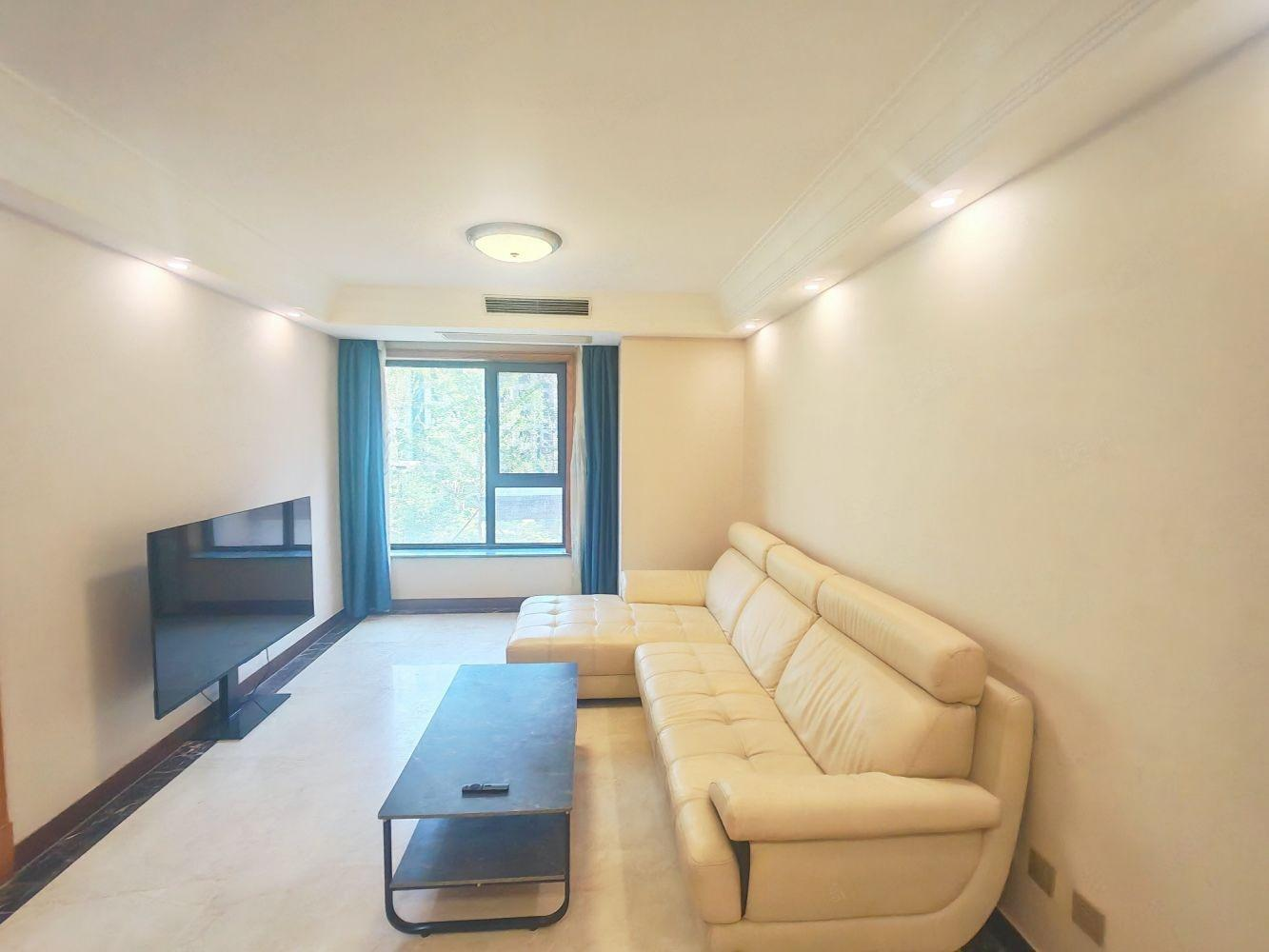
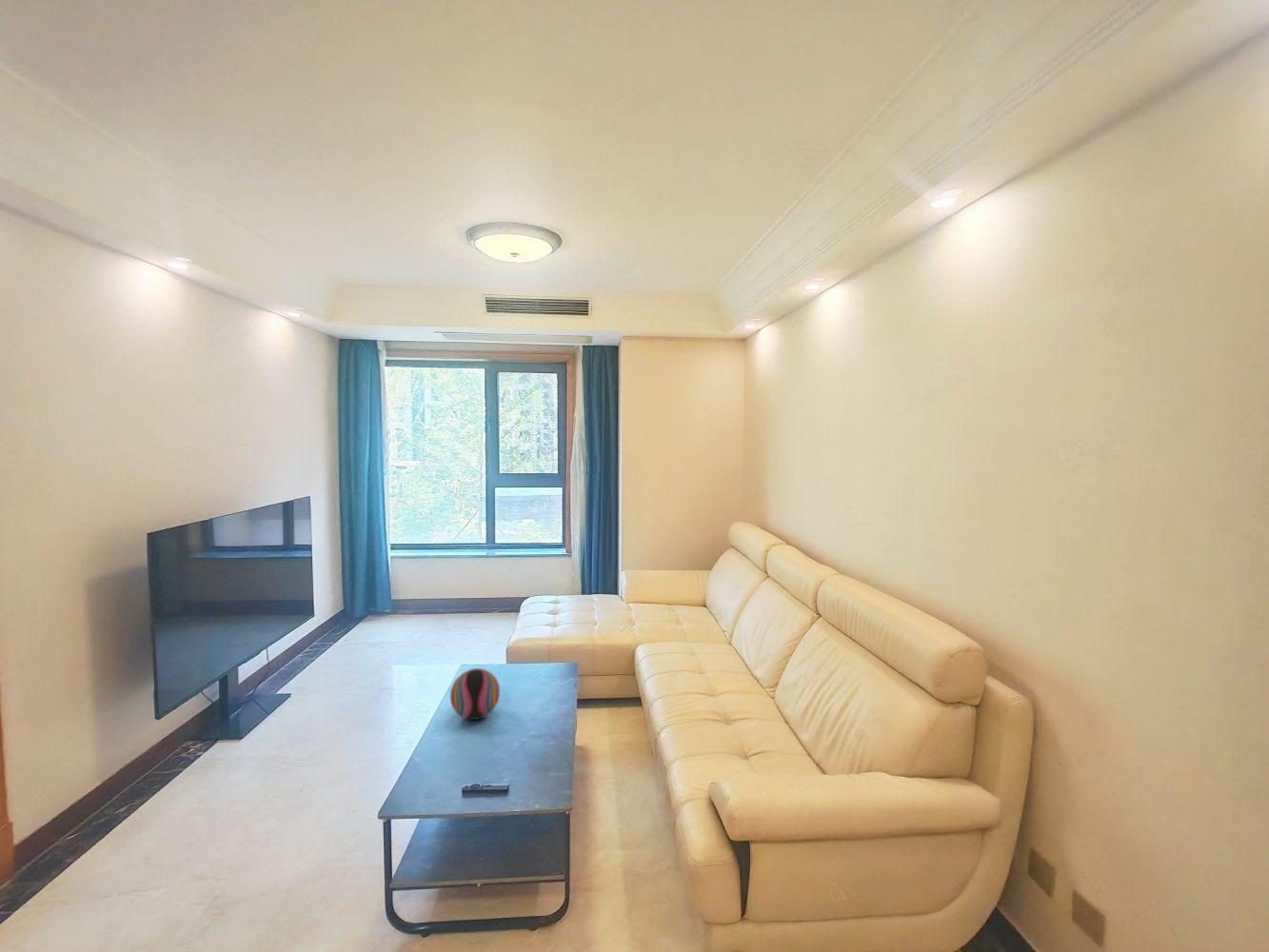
+ decorative ball (475, 693)
